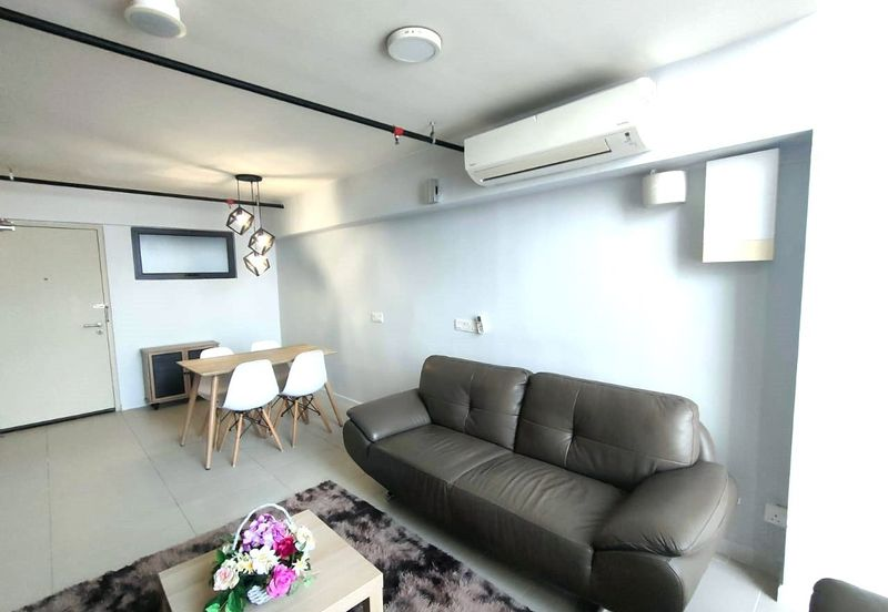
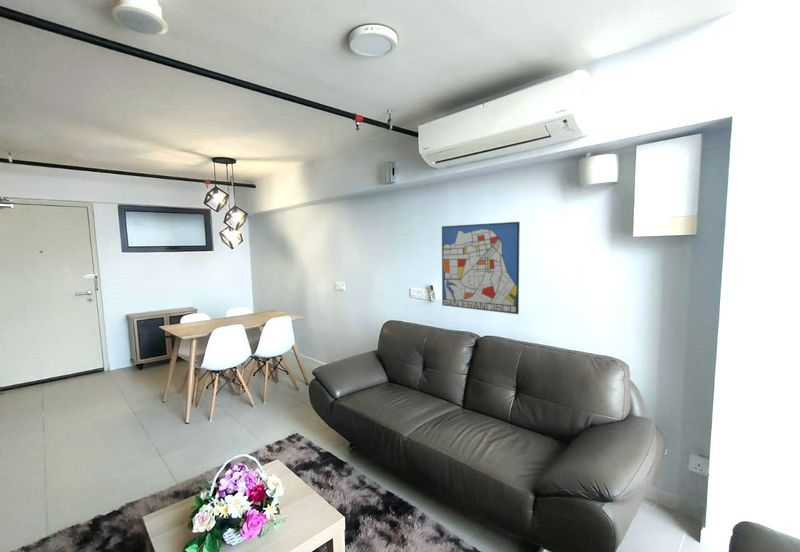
+ wall art (477, 267)
